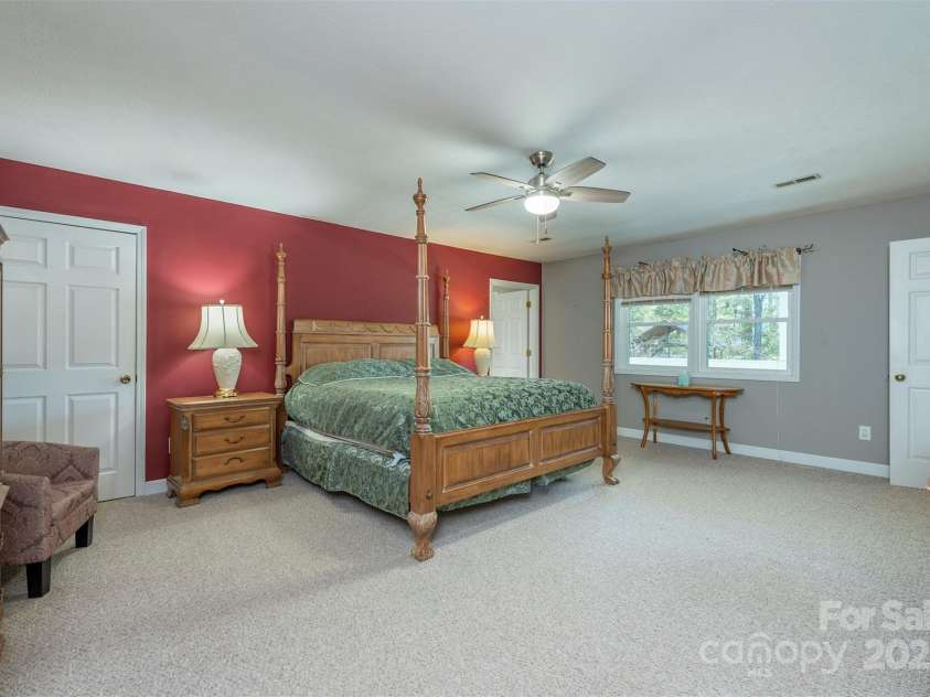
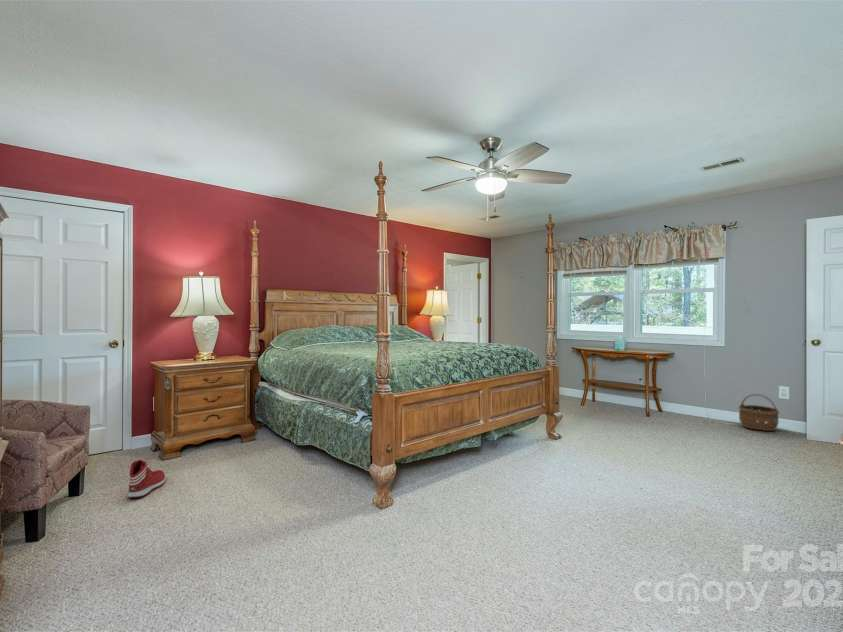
+ wicker basket (758, 411)
+ sneaker (147, 472)
